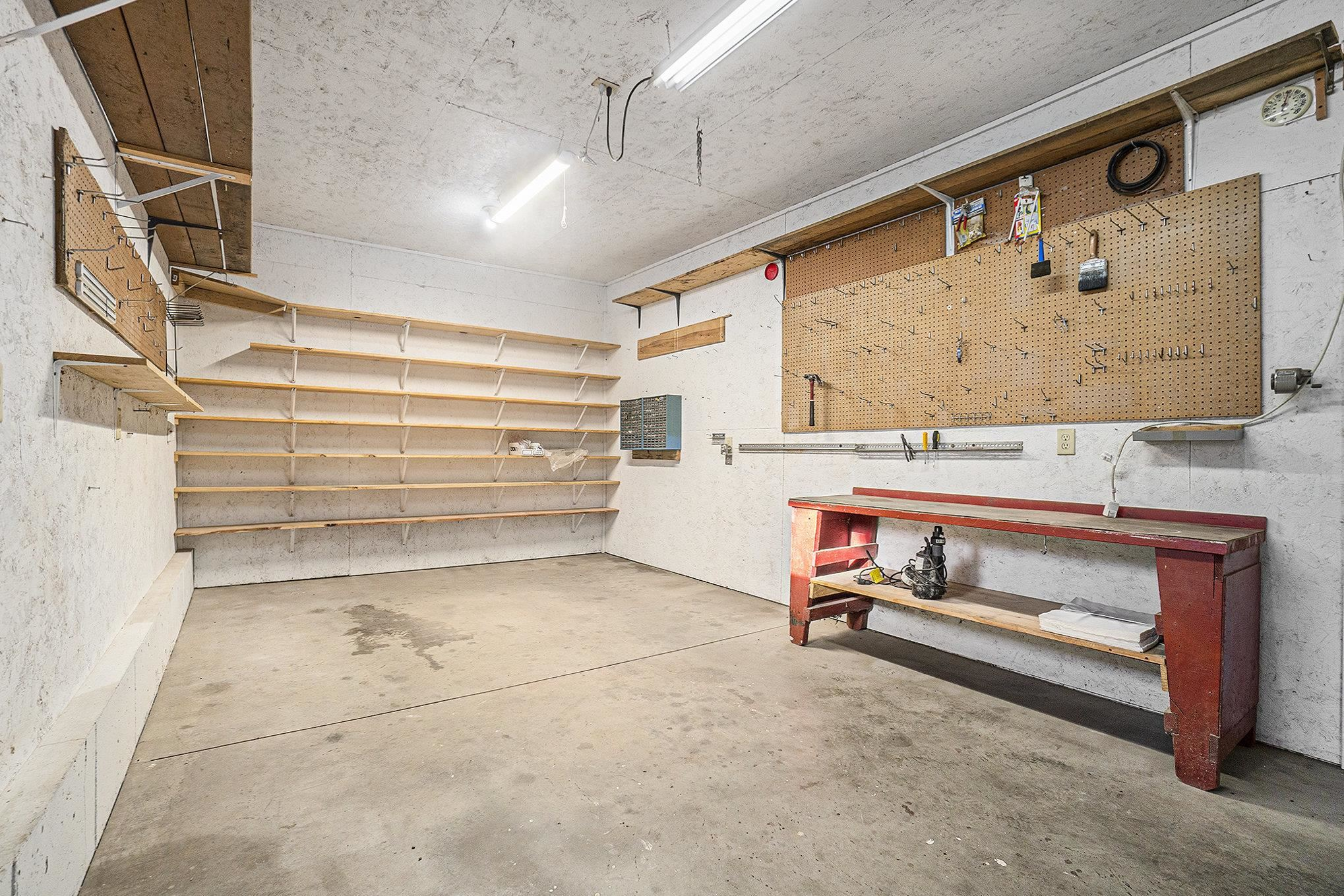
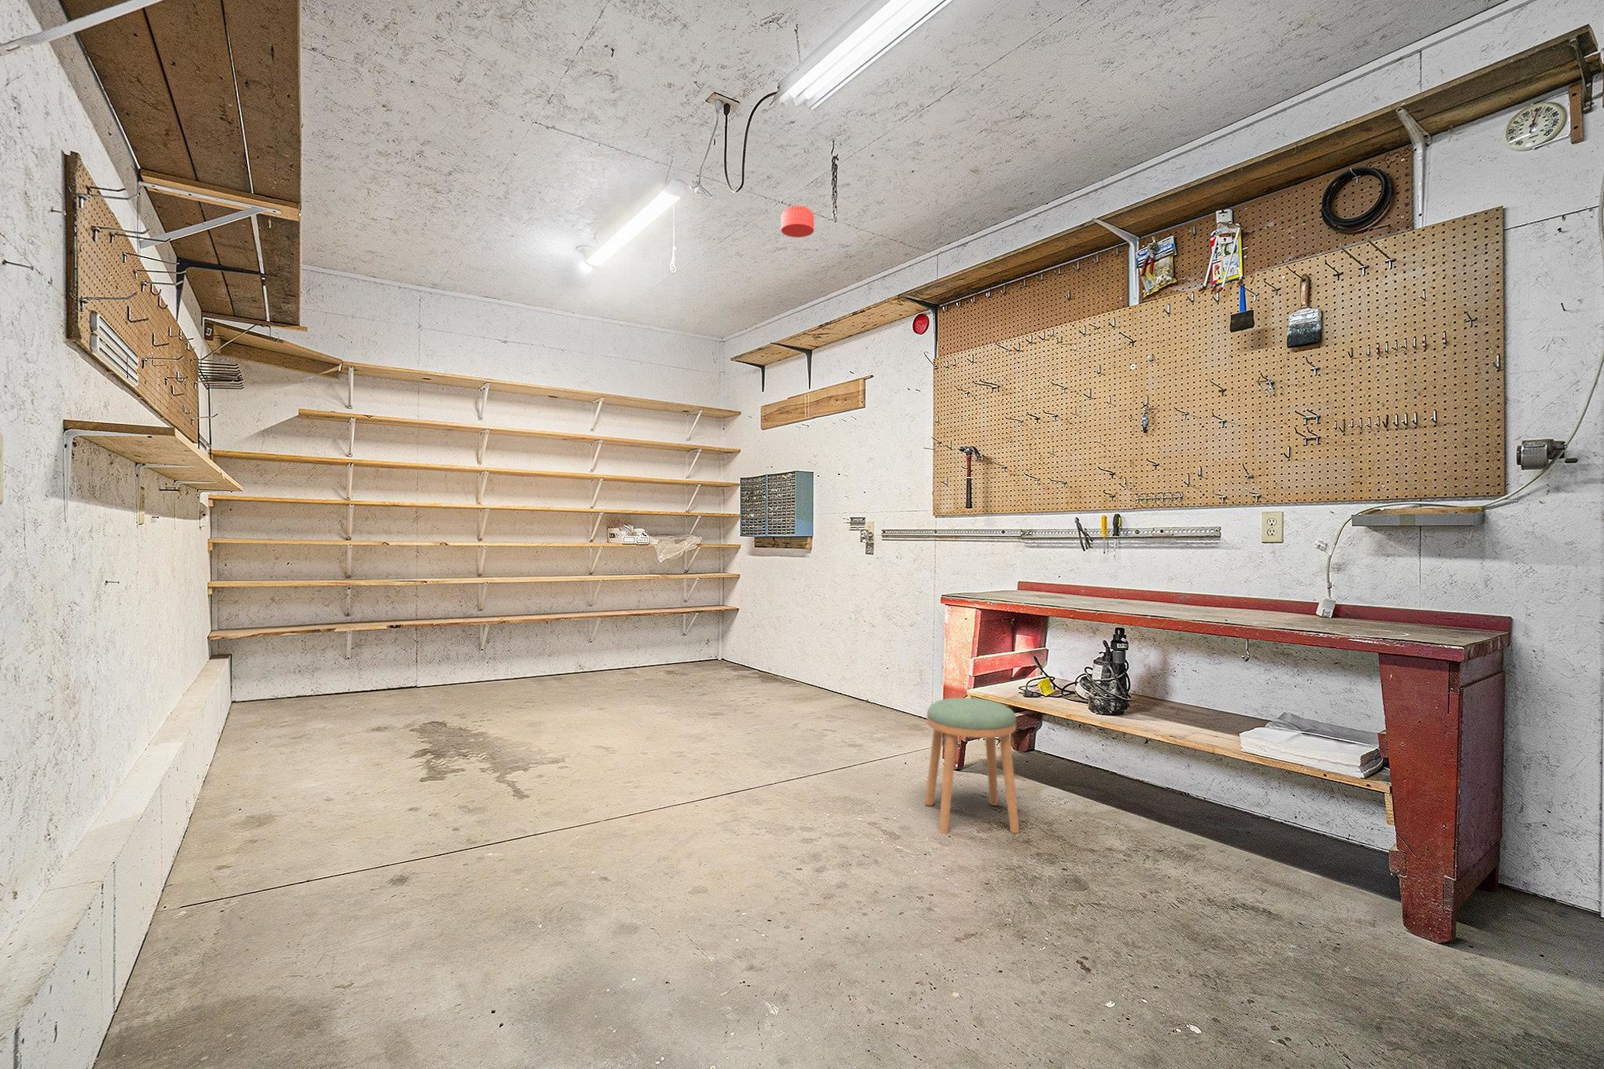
+ smoke detector (797, 221)
+ stool (986, 756)
